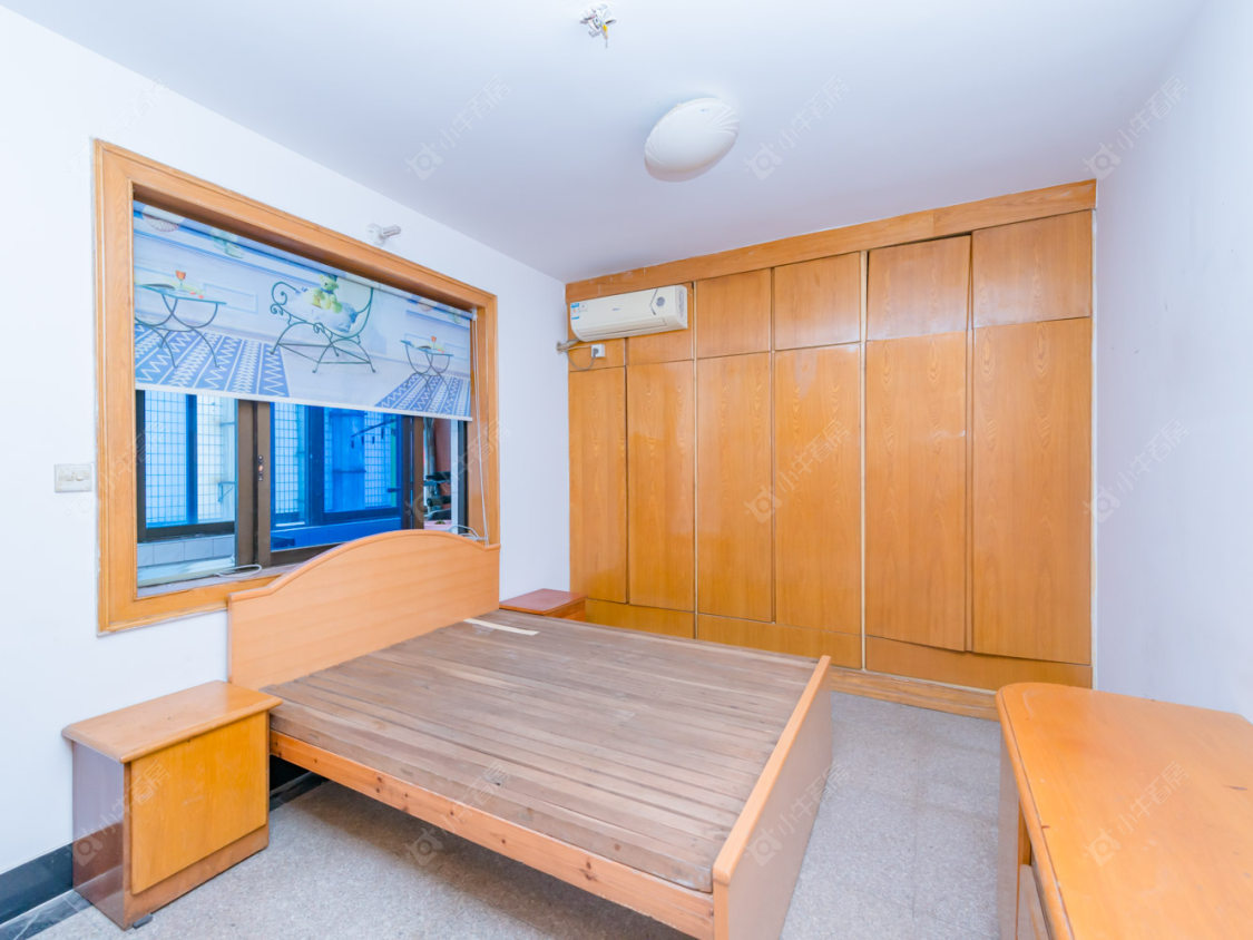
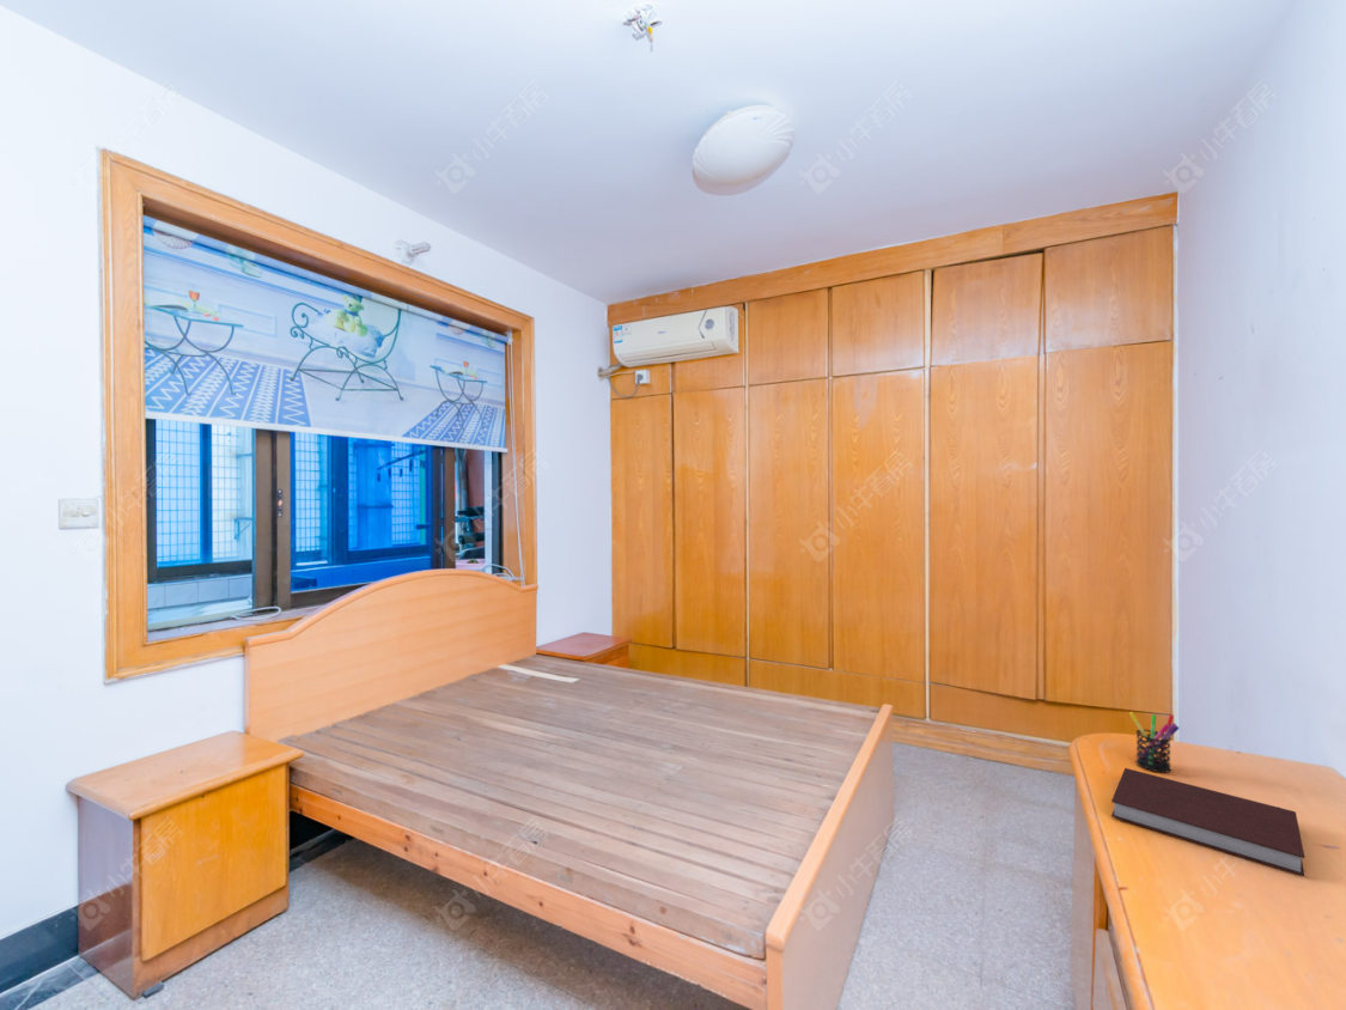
+ notebook (1201, 814)
+ pen holder (1155, 737)
